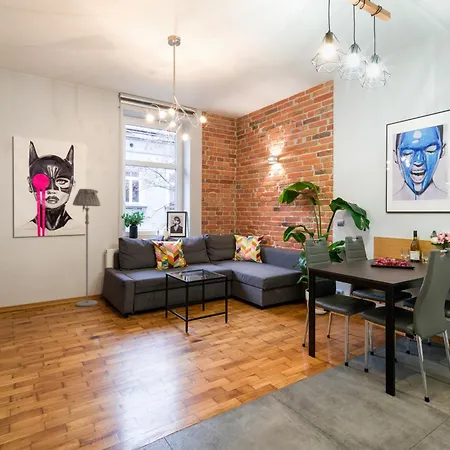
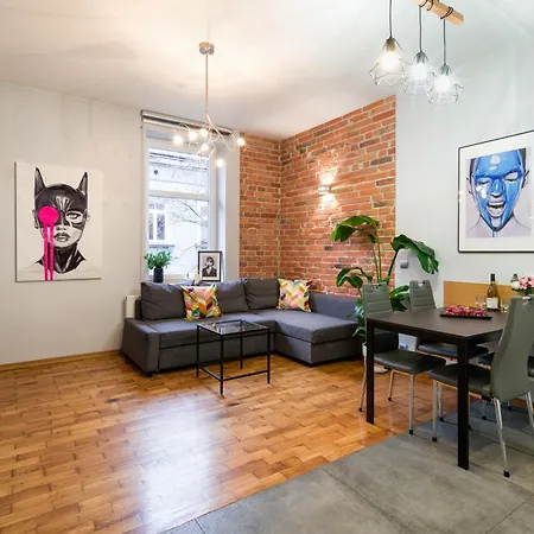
- floor lamp (86, 246)
